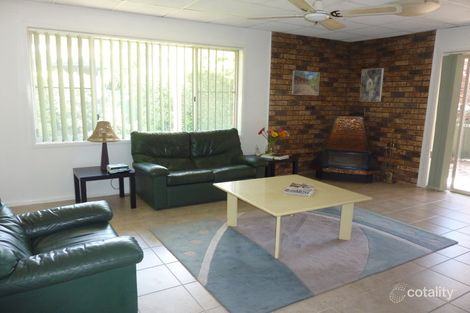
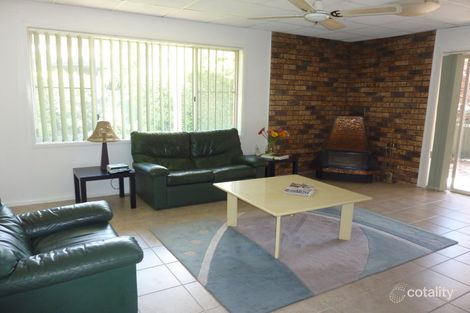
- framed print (305, 83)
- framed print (371, 85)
